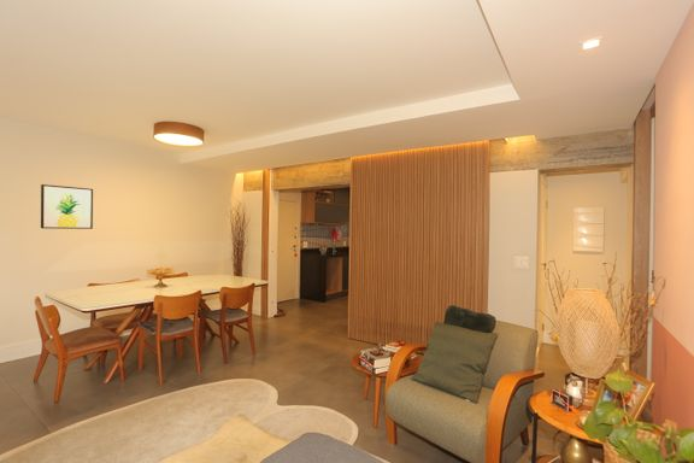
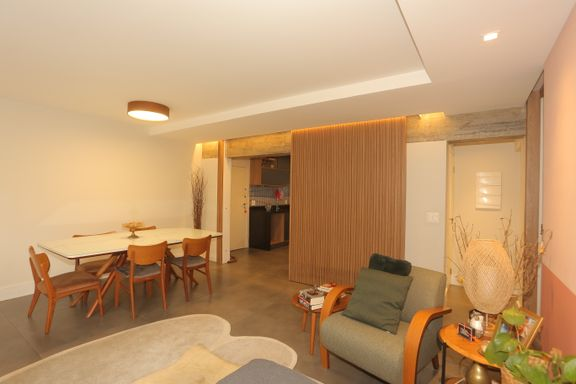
- wall art (67, 207)
